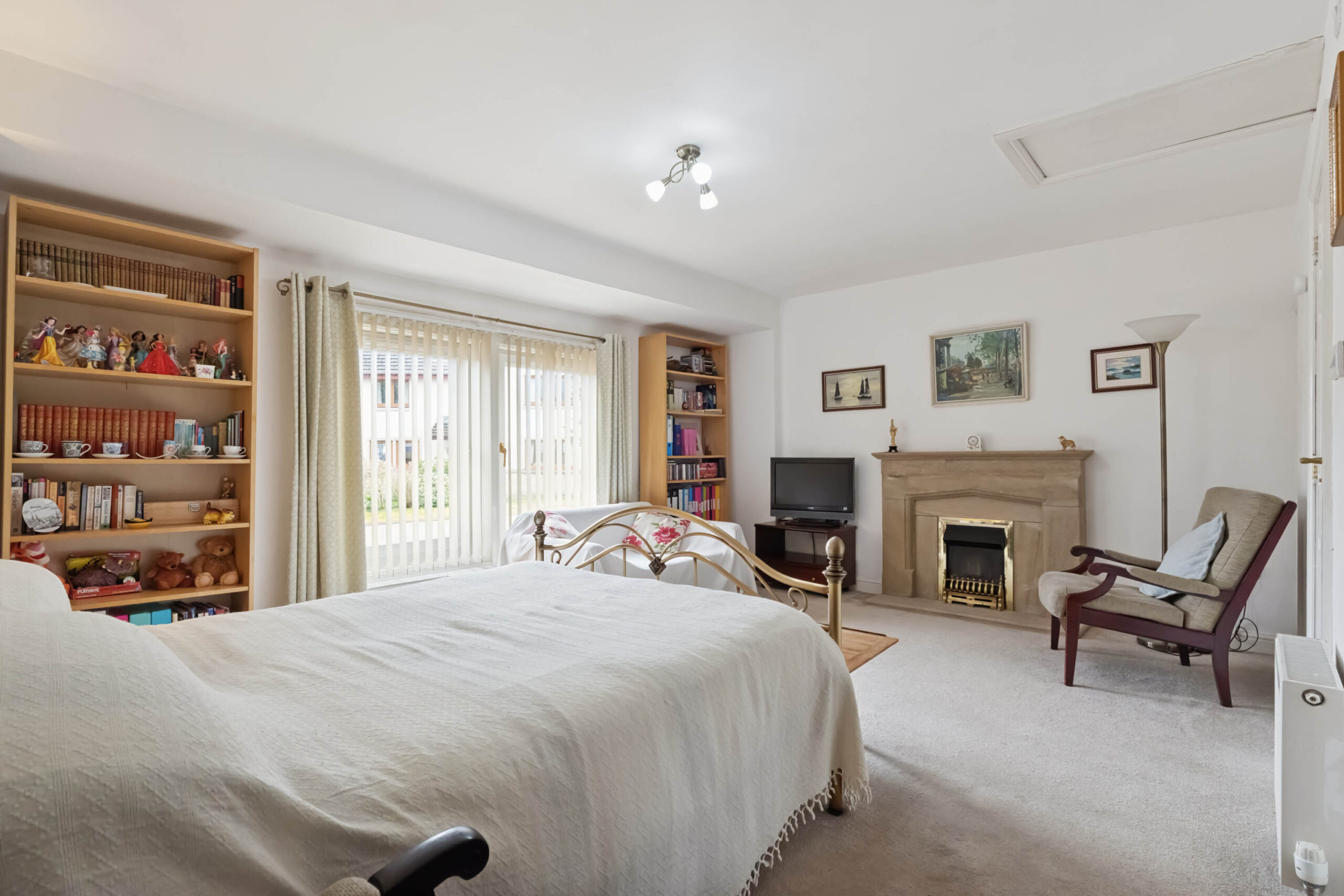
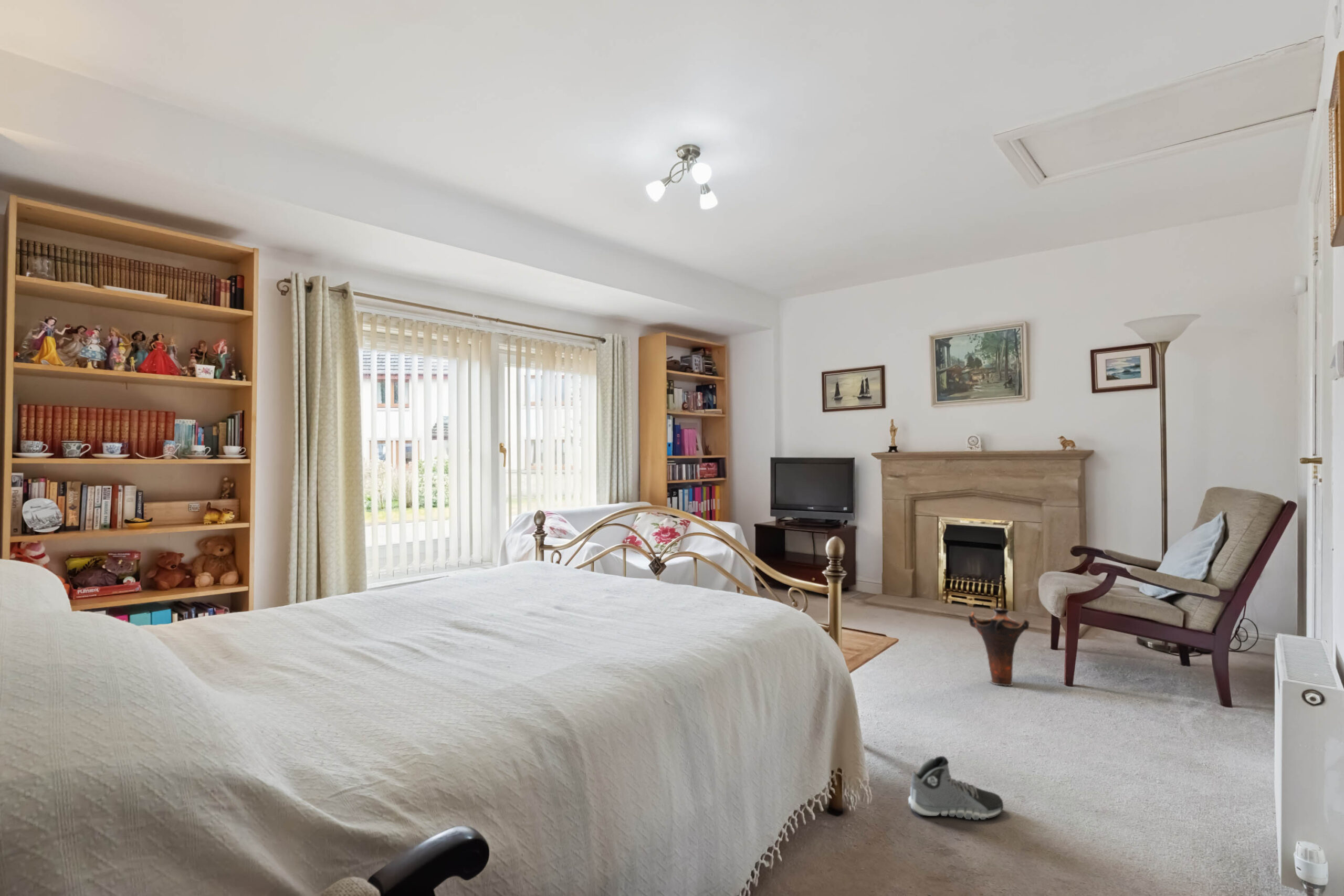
+ sneaker (956, 785)
+ vase (999, 647)
